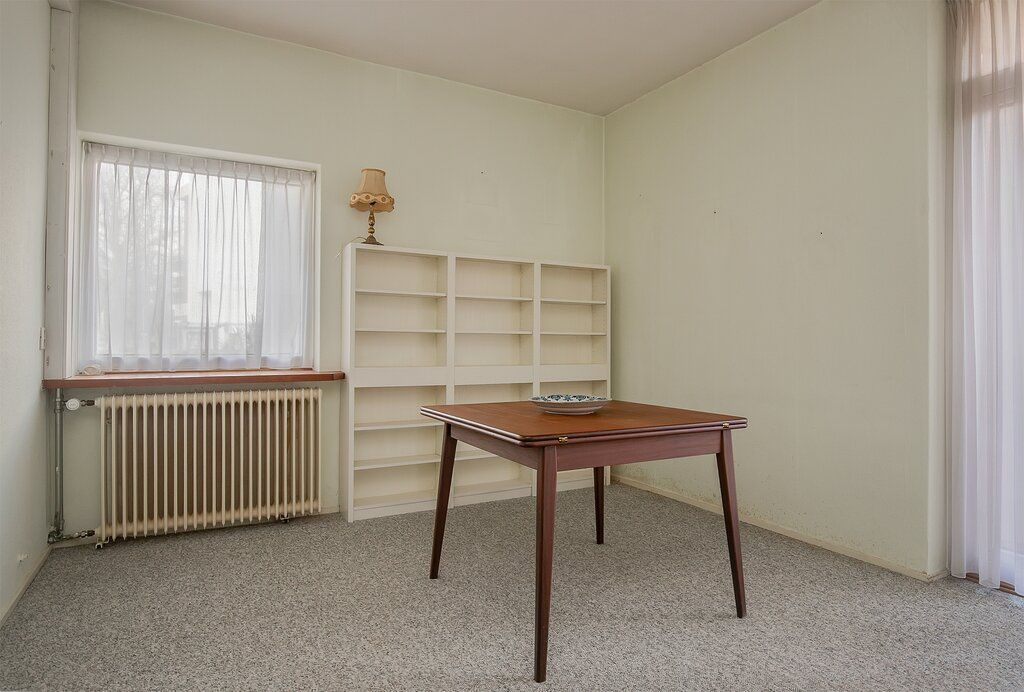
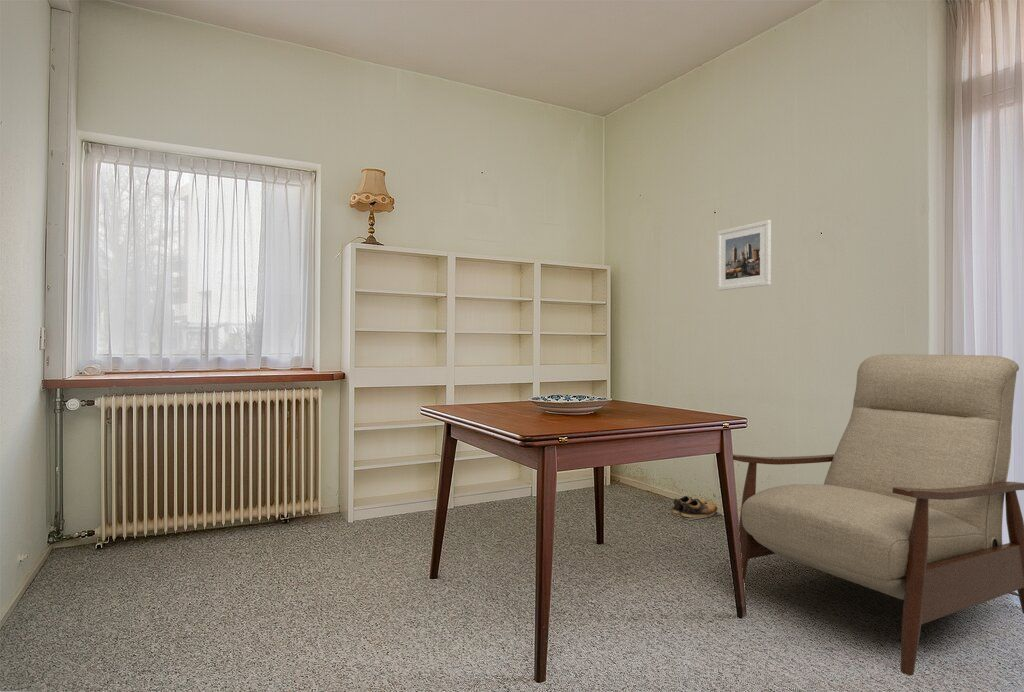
+ chair (877, 479)
+ shoes (693, 505)
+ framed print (742, 256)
